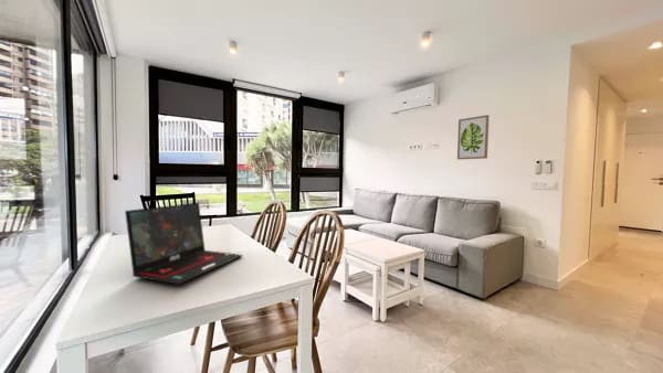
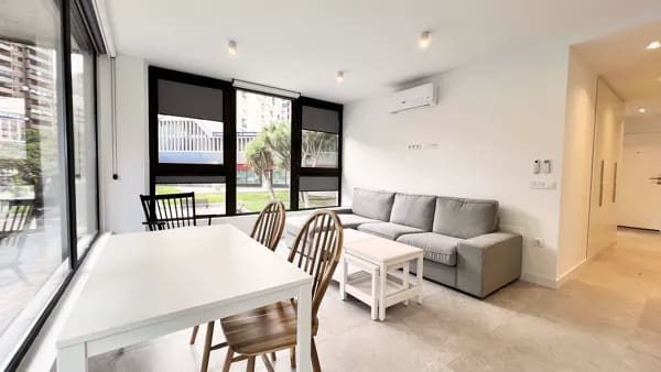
- wall art (472, 138)
- laptop (190, 236)
